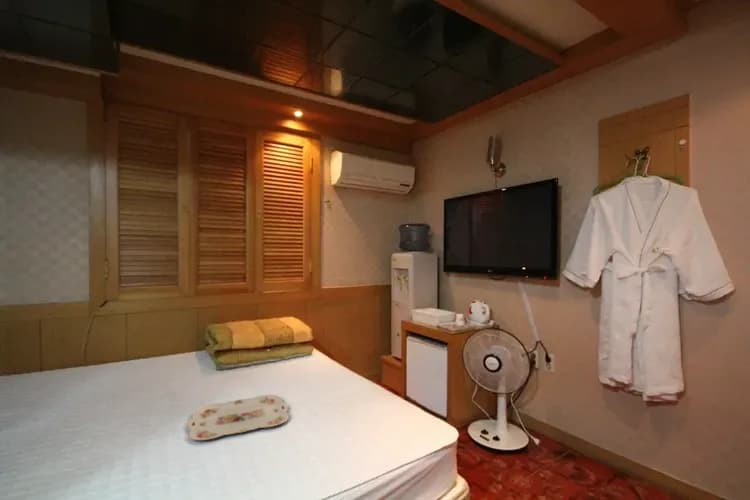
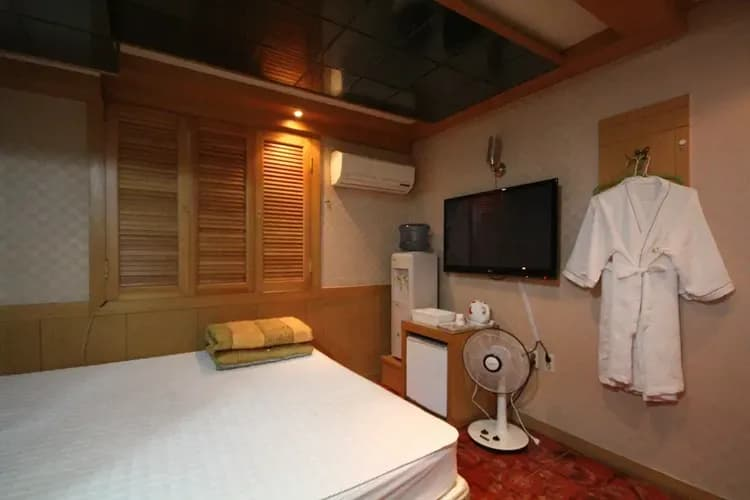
- serving tray (240, 415)
